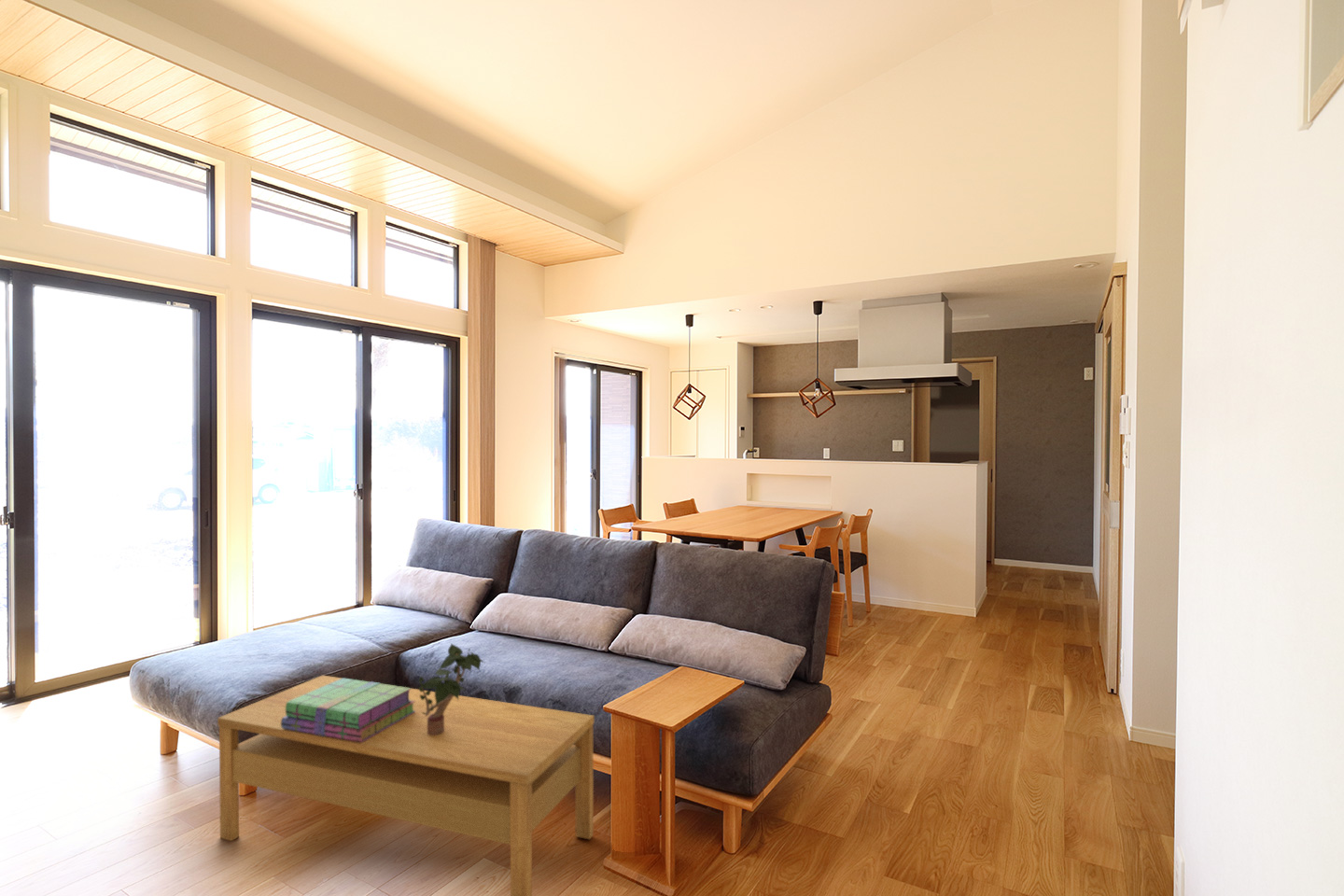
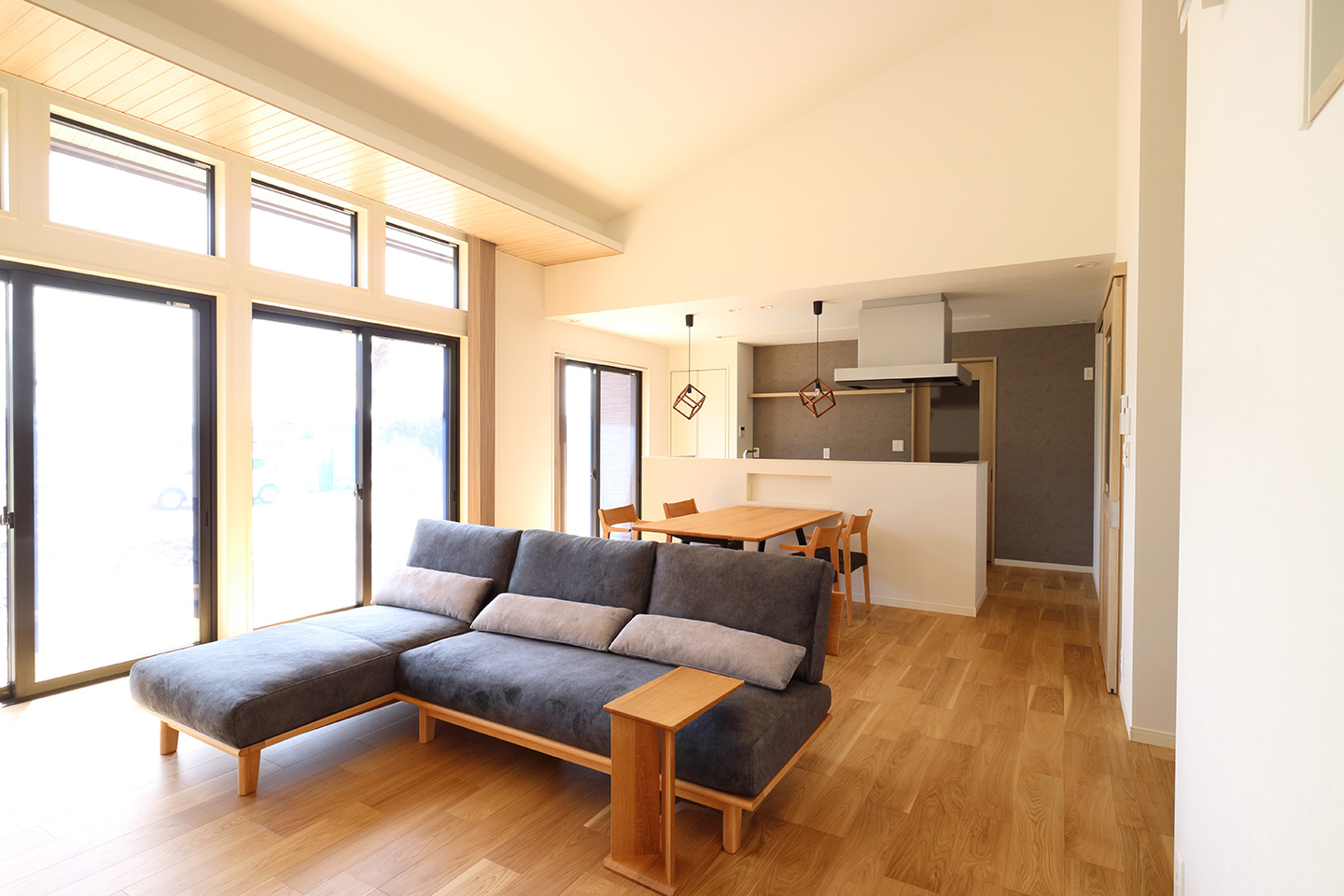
- potted plant (456, 686)
- coffee table (407, 777)
- stack of books (350, 707)
